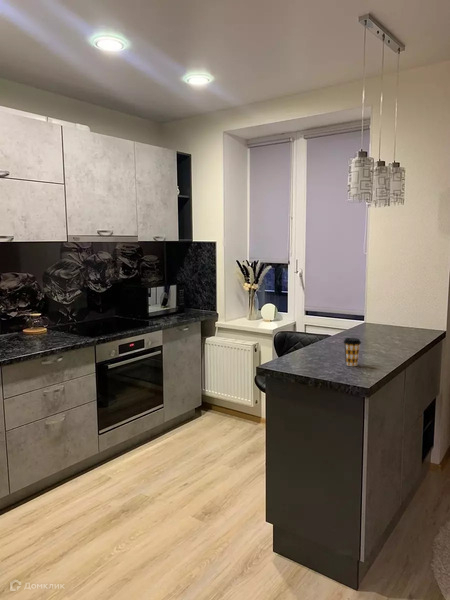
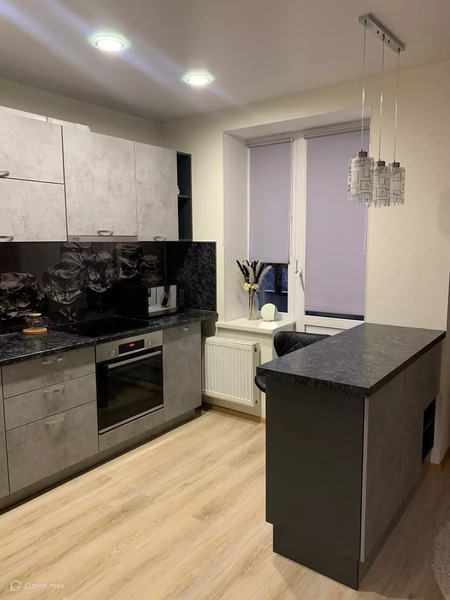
- coffee cup (351, 352)
